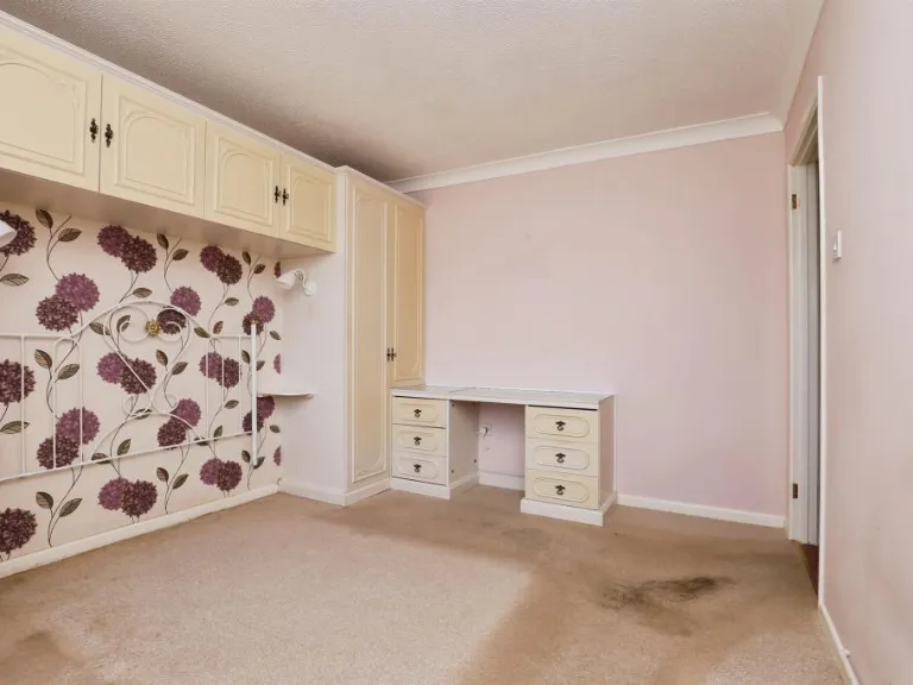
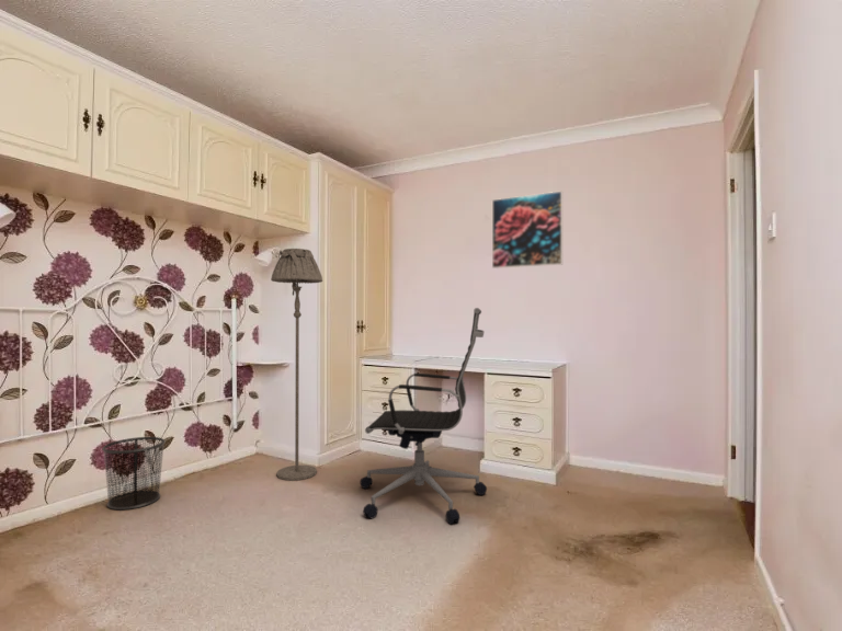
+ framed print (526, 230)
+ office chair (418, 409)
+ floor lamp (296, 362)
+ waste bin (134, 472)
